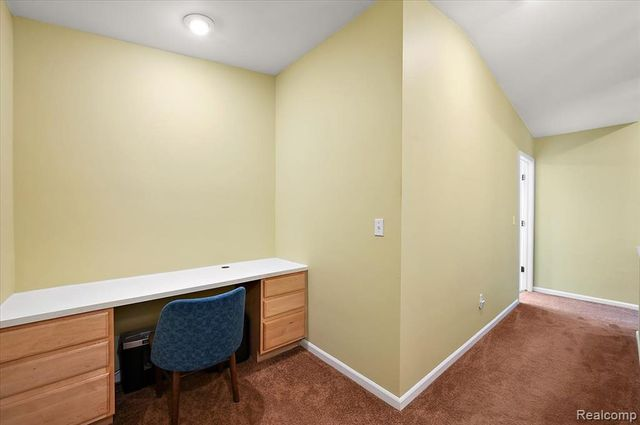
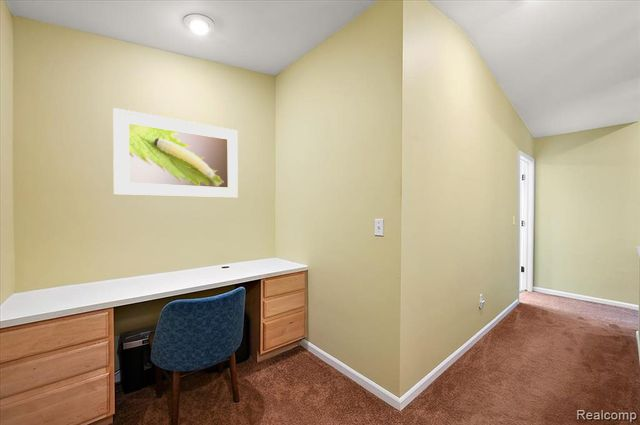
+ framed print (183, 158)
